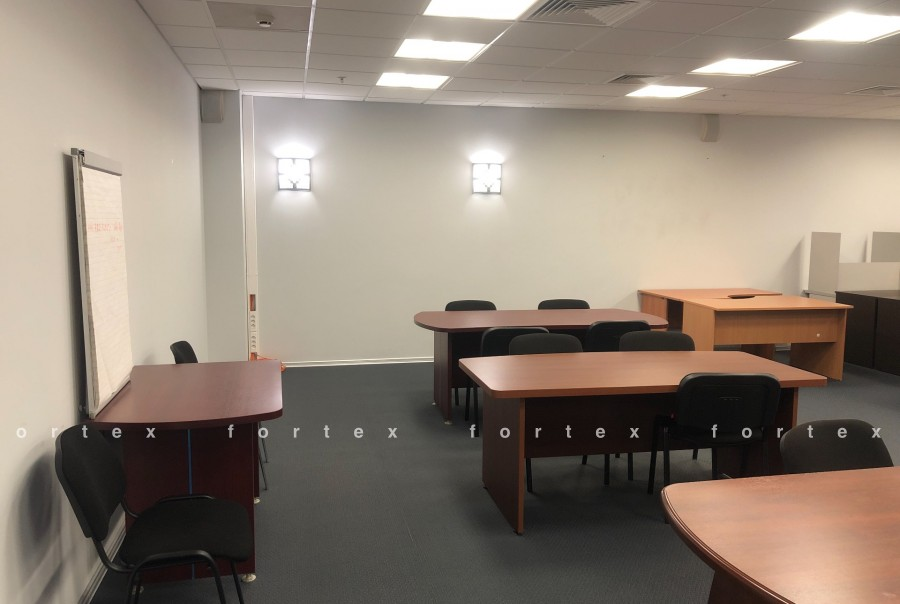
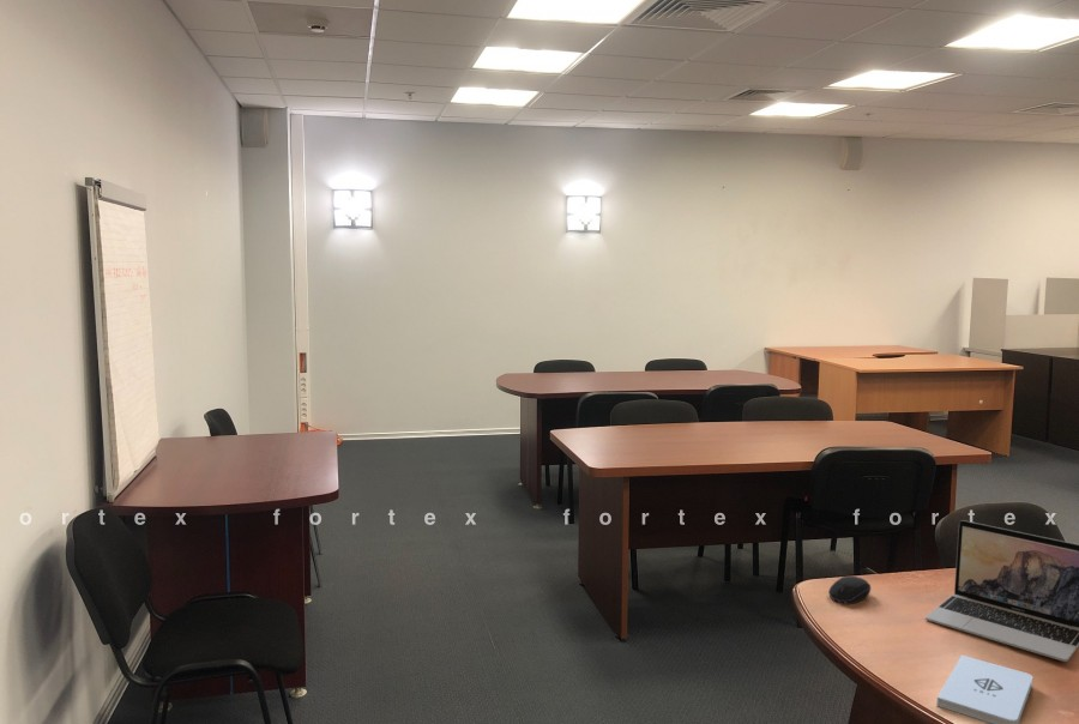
+ computer mouse (849, 587)
+ notepad (985, 689)
+ laptop (1008, 585)
